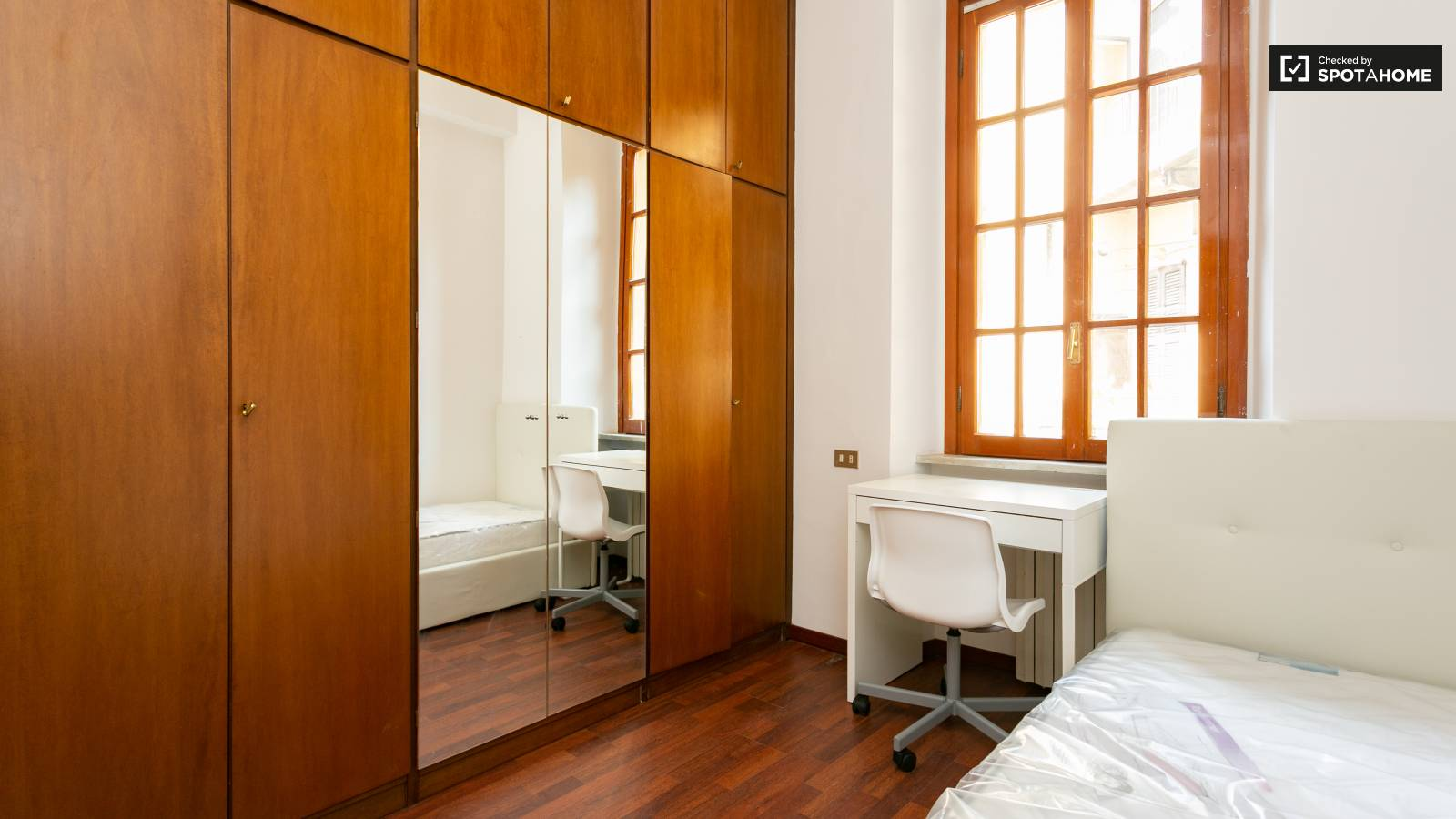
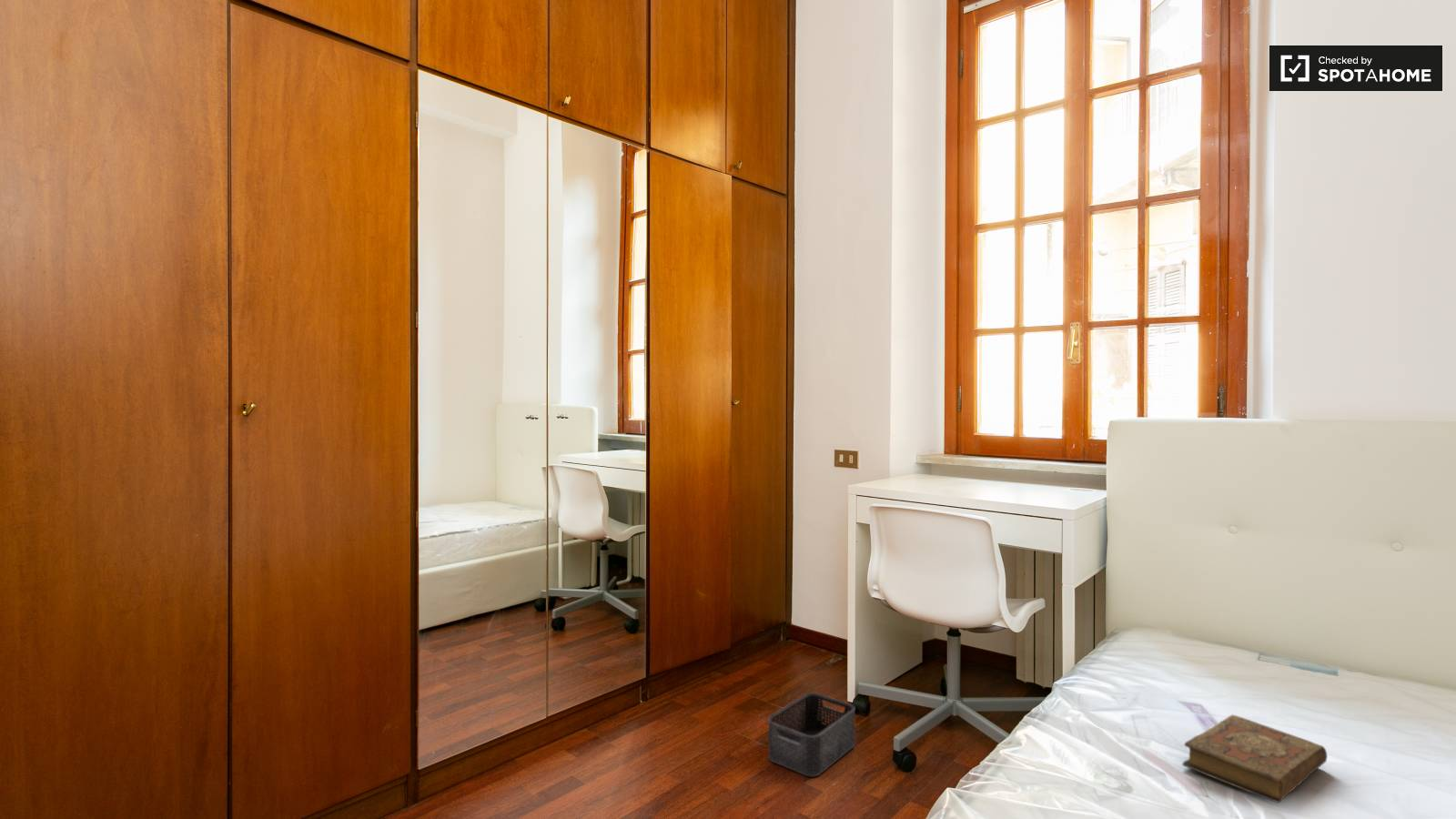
+ book (1253, 754)
+ storage bin (812, 732)
